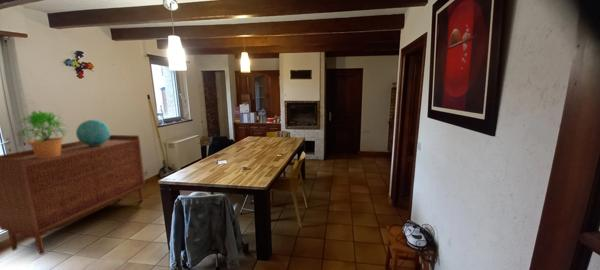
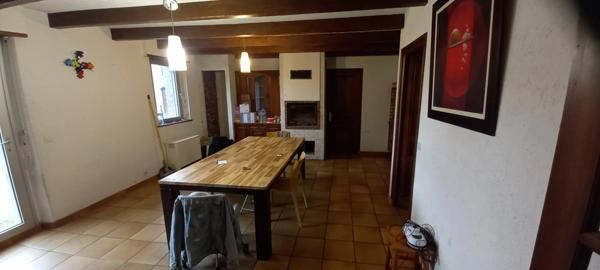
- potted plant (44, 132)
- decorative globe (93, 132)
- sideboard (83, 183)
